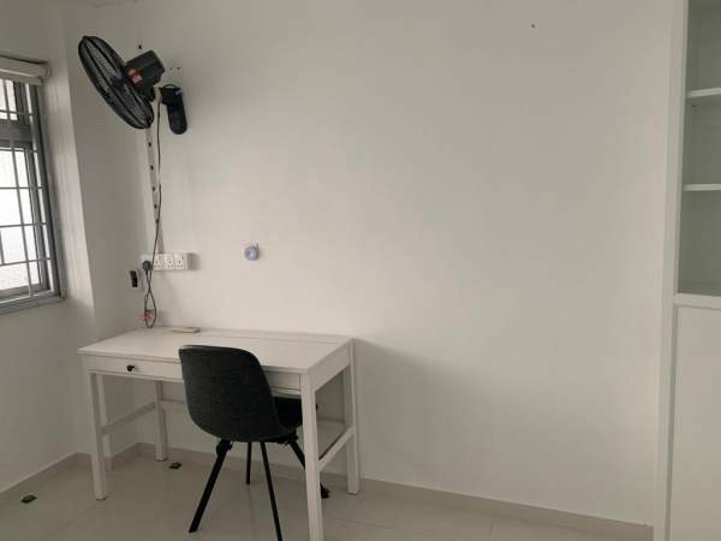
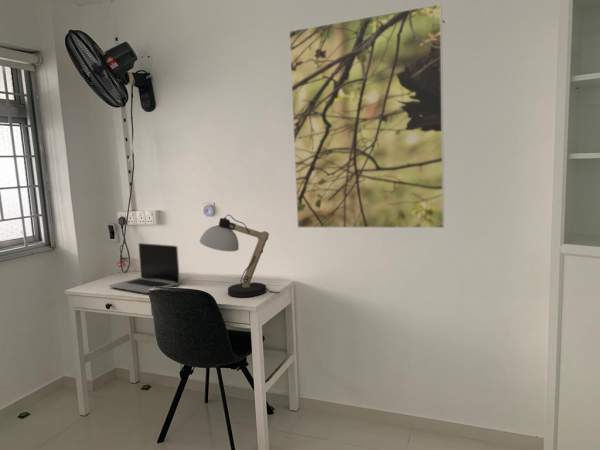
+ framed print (363, 125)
+ laptop (142, 266)
+ desk lamp (236, 250)
